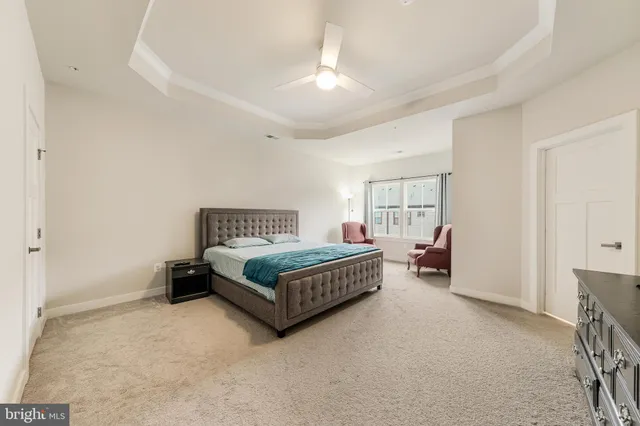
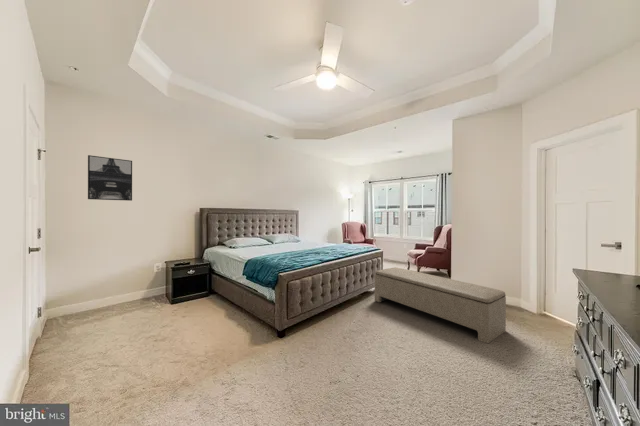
+ wall art (111, 179)
+ bench (430, 296)
